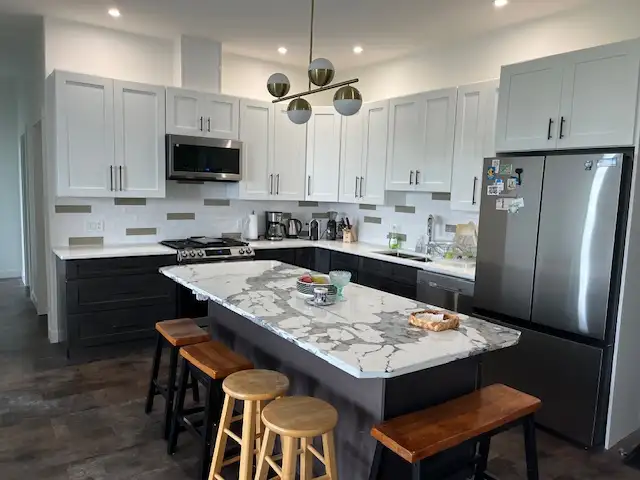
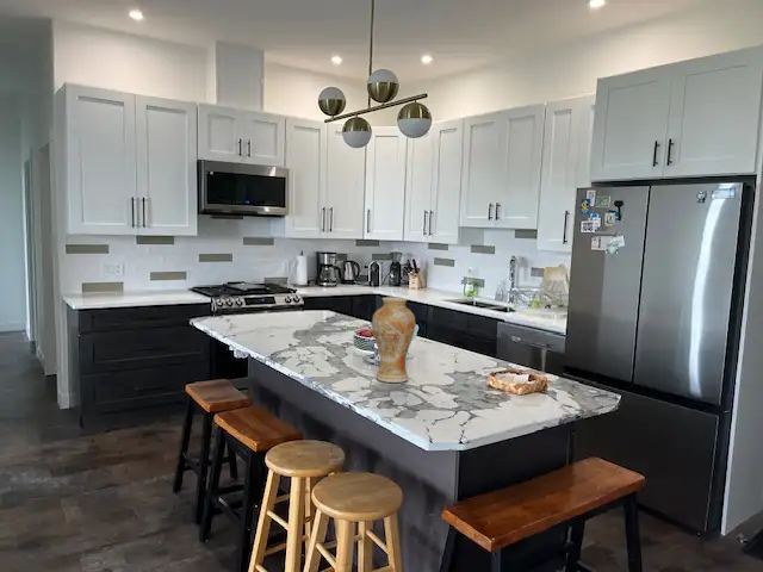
+ vase (392, 338)
